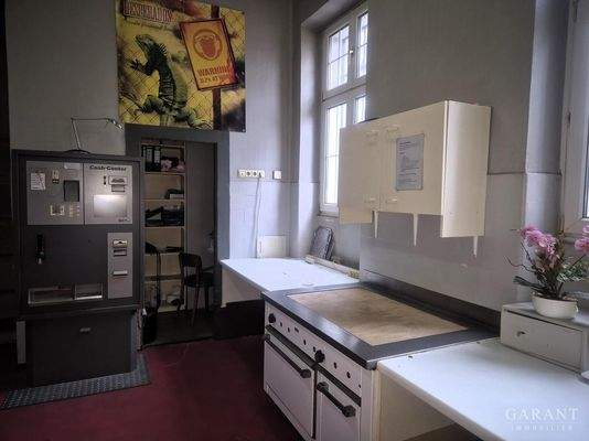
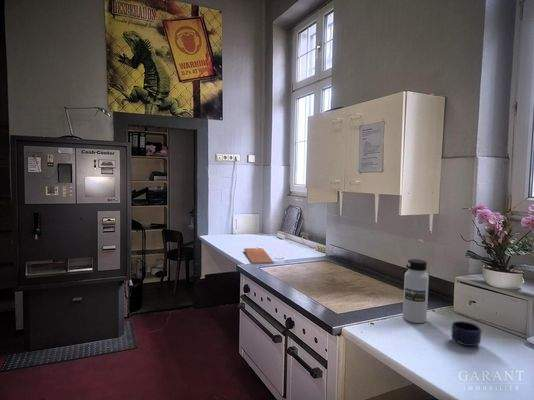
+ water bottle (415, 289)
+ chopping board (257, 255)
+ mug (464, 334)
